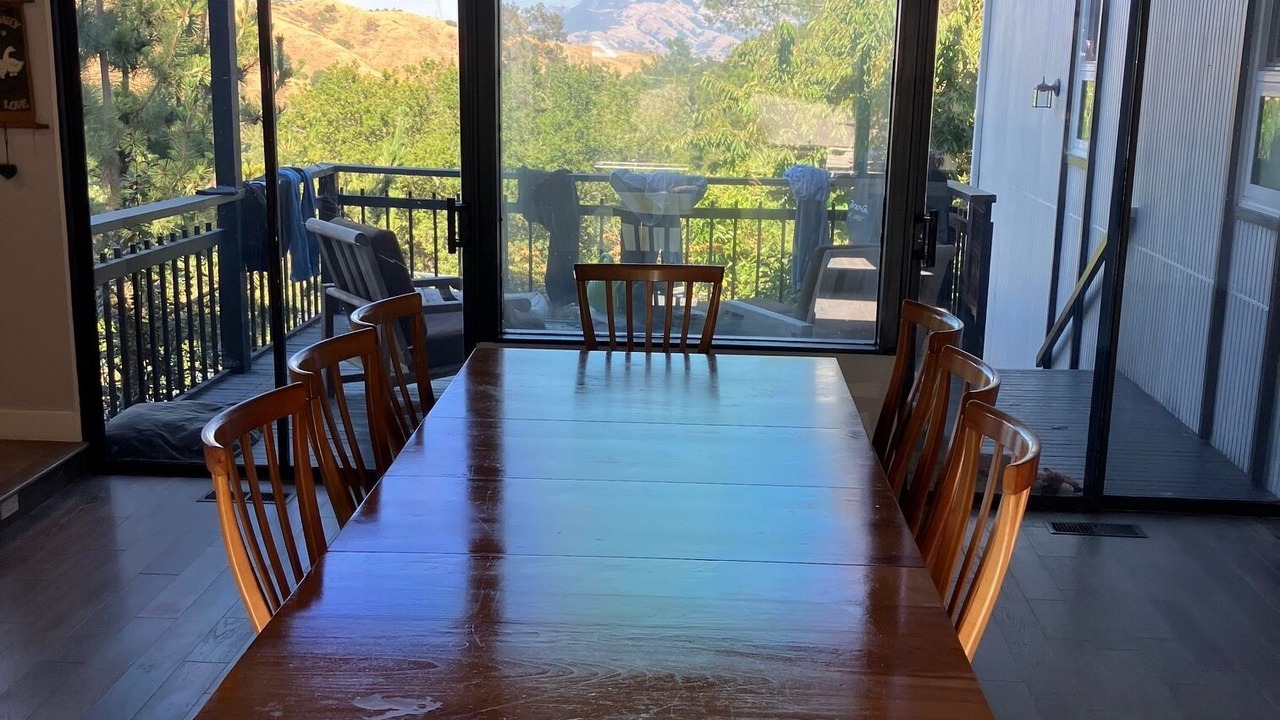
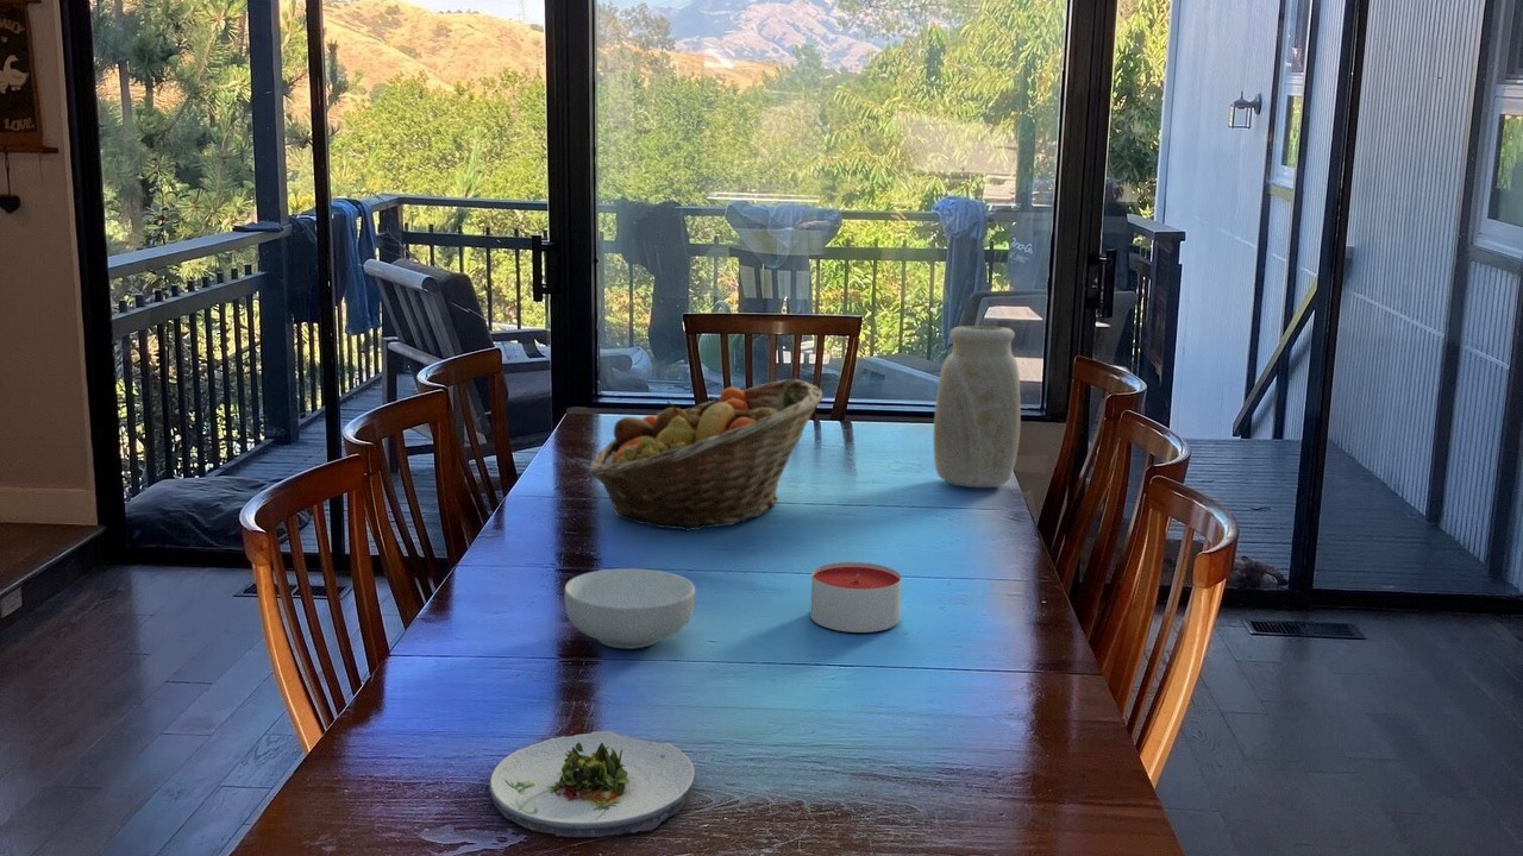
+ vase (977, 405)
+ fruit basket (707, 446)
+ cereal bowl (629, 611)
+ candle (855, 594)
+ salad plate (591, 769)
